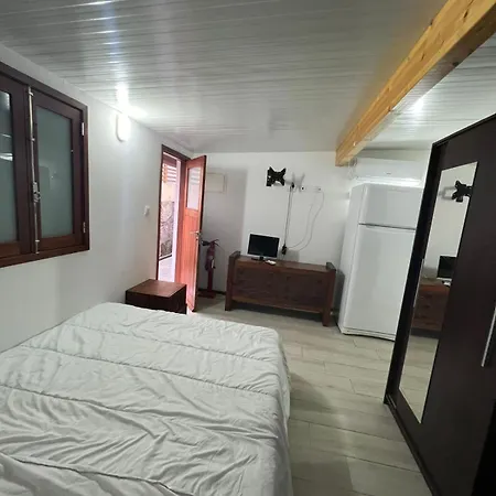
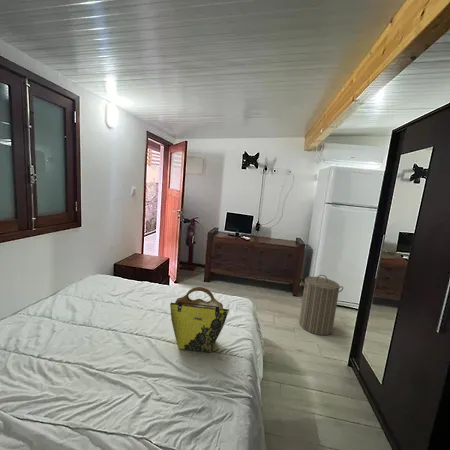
+ laundry hamper (319, 301)
+ tote bag (198, 316)
